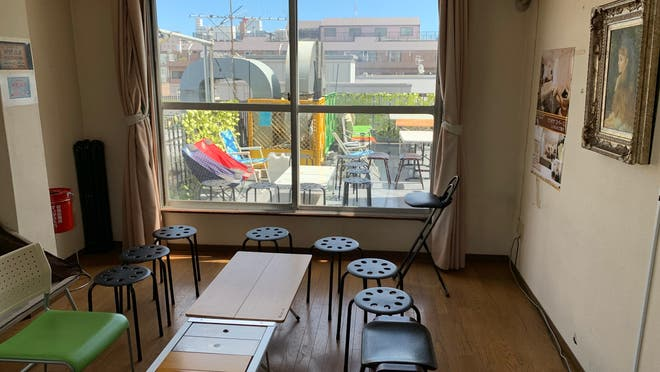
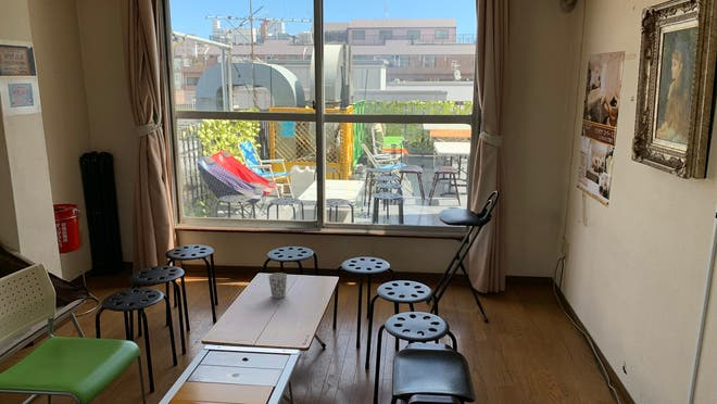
+ cup (278, 286)
